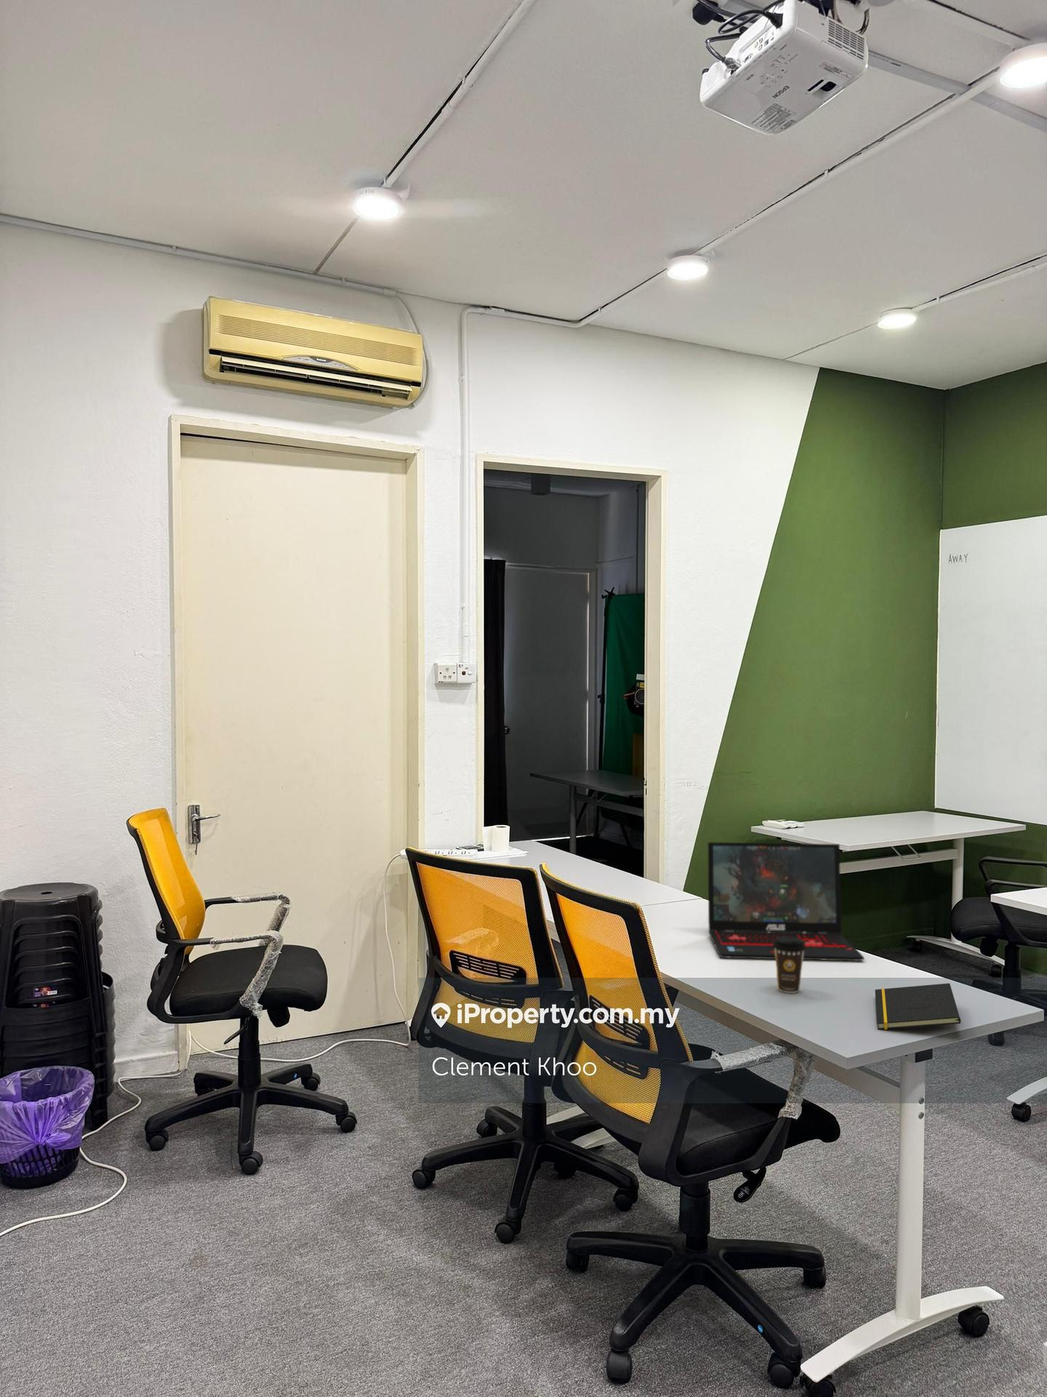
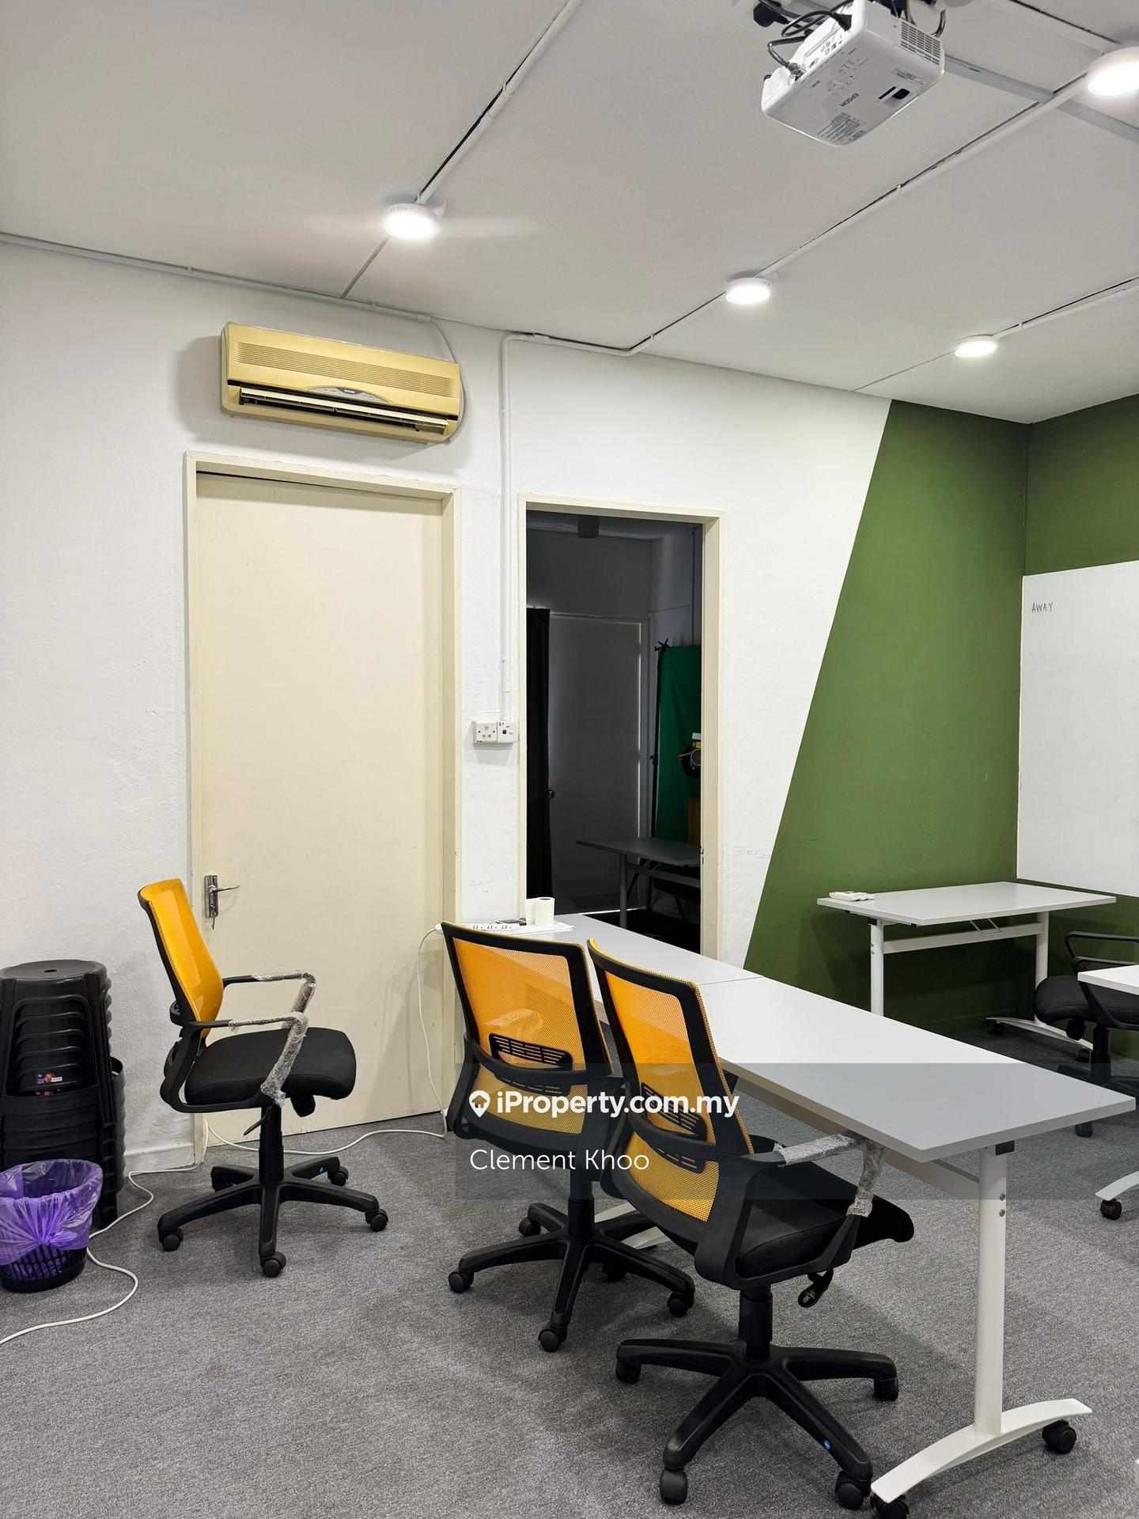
- laptop (782, 899)
- coffee cup (789, 964)
- notepad (915, 1005)
